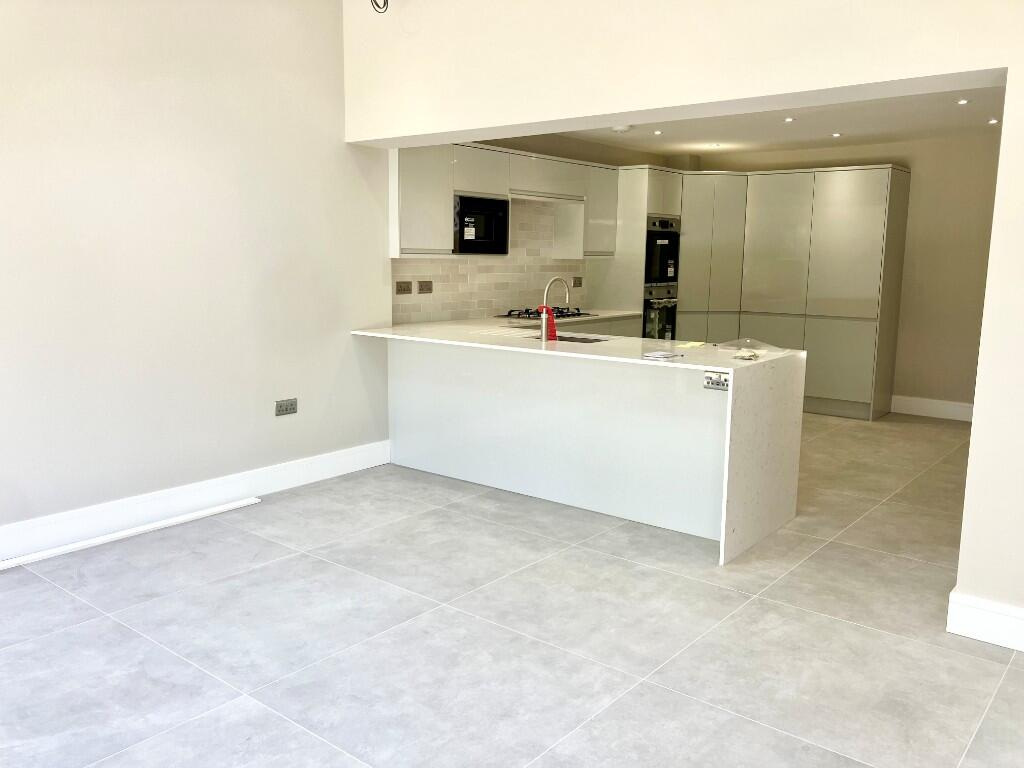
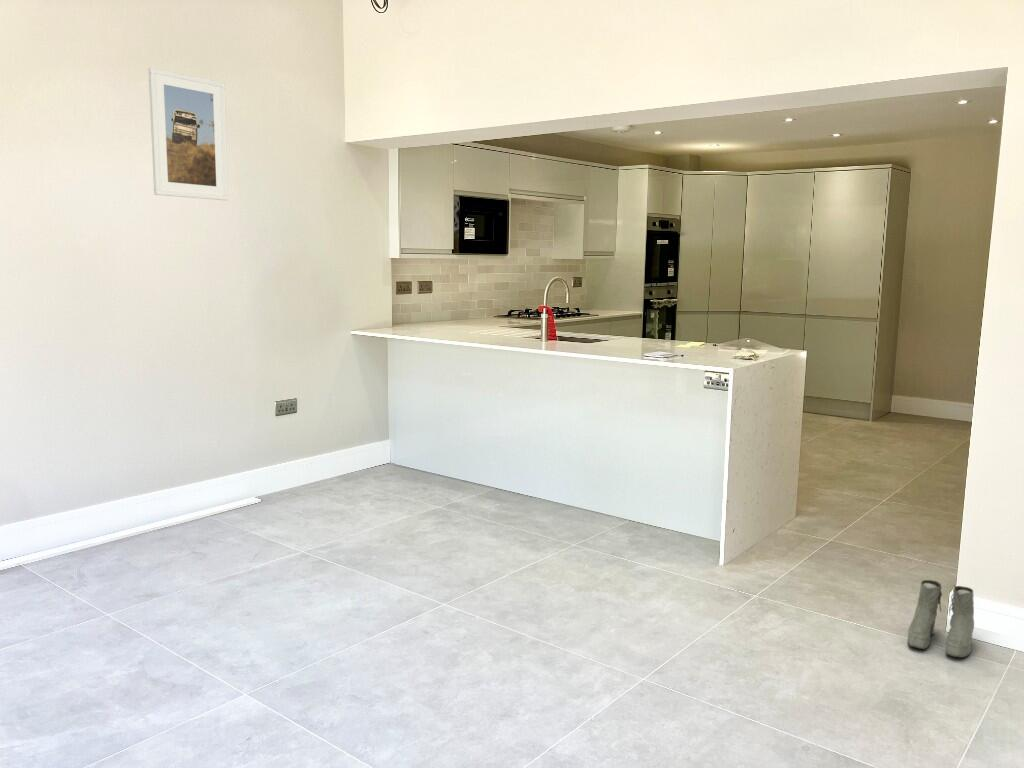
+ boots (940, 610)
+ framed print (190, 137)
